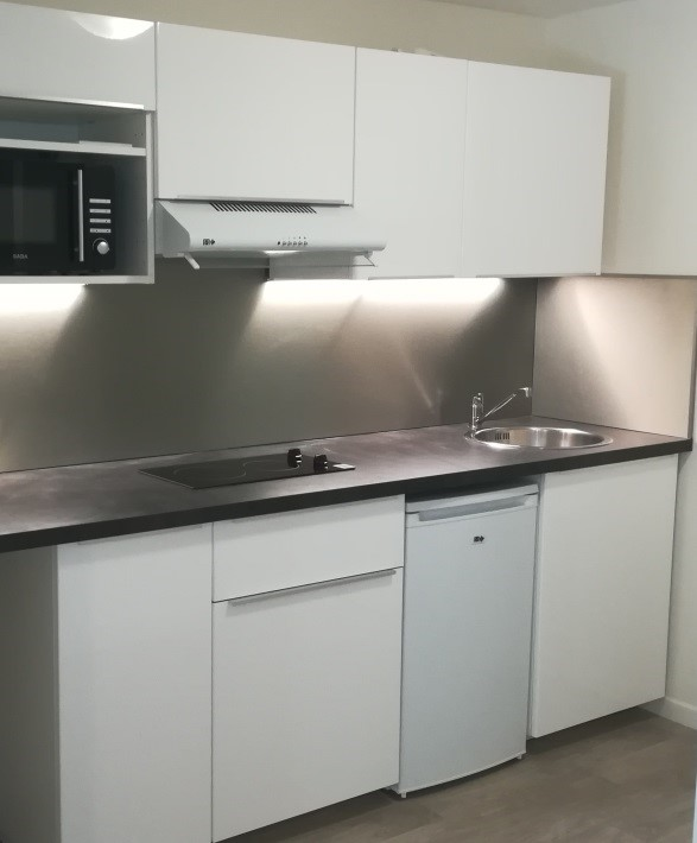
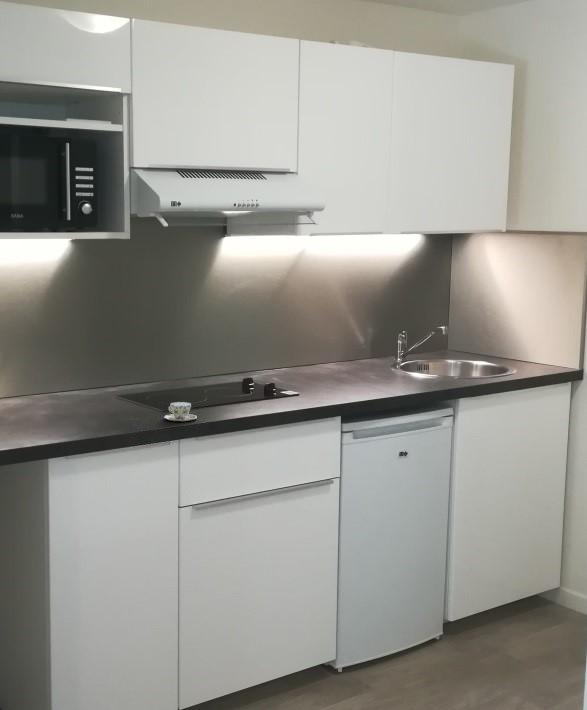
+ teacup (180, 411)
